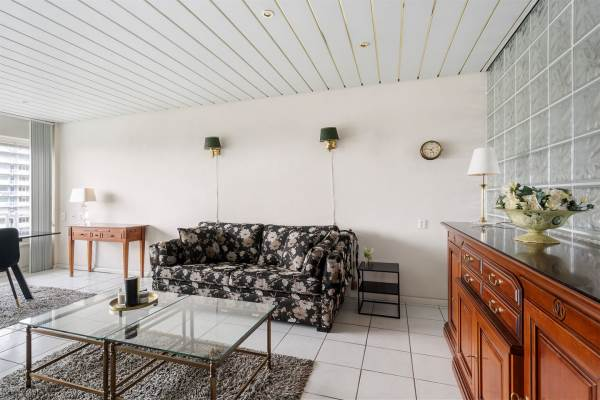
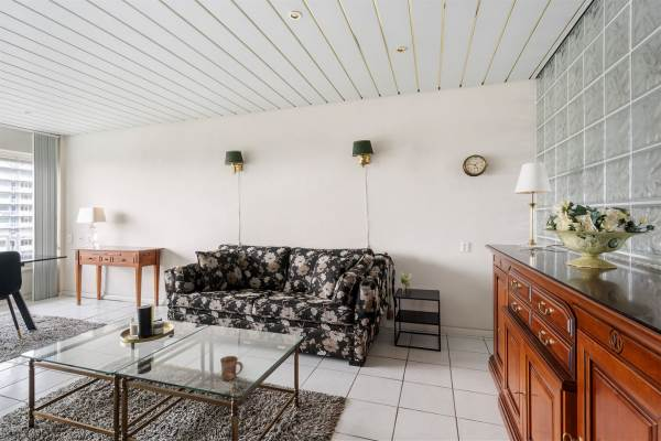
+ mug (231, 368)
